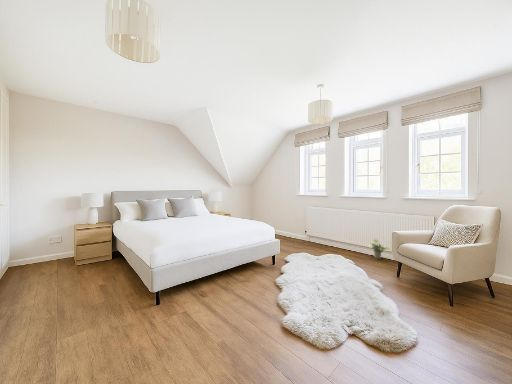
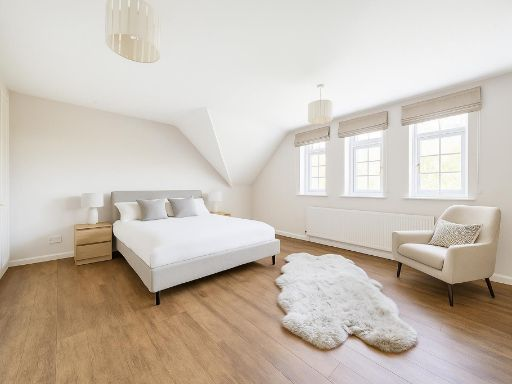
- potted plant (379, 248)
